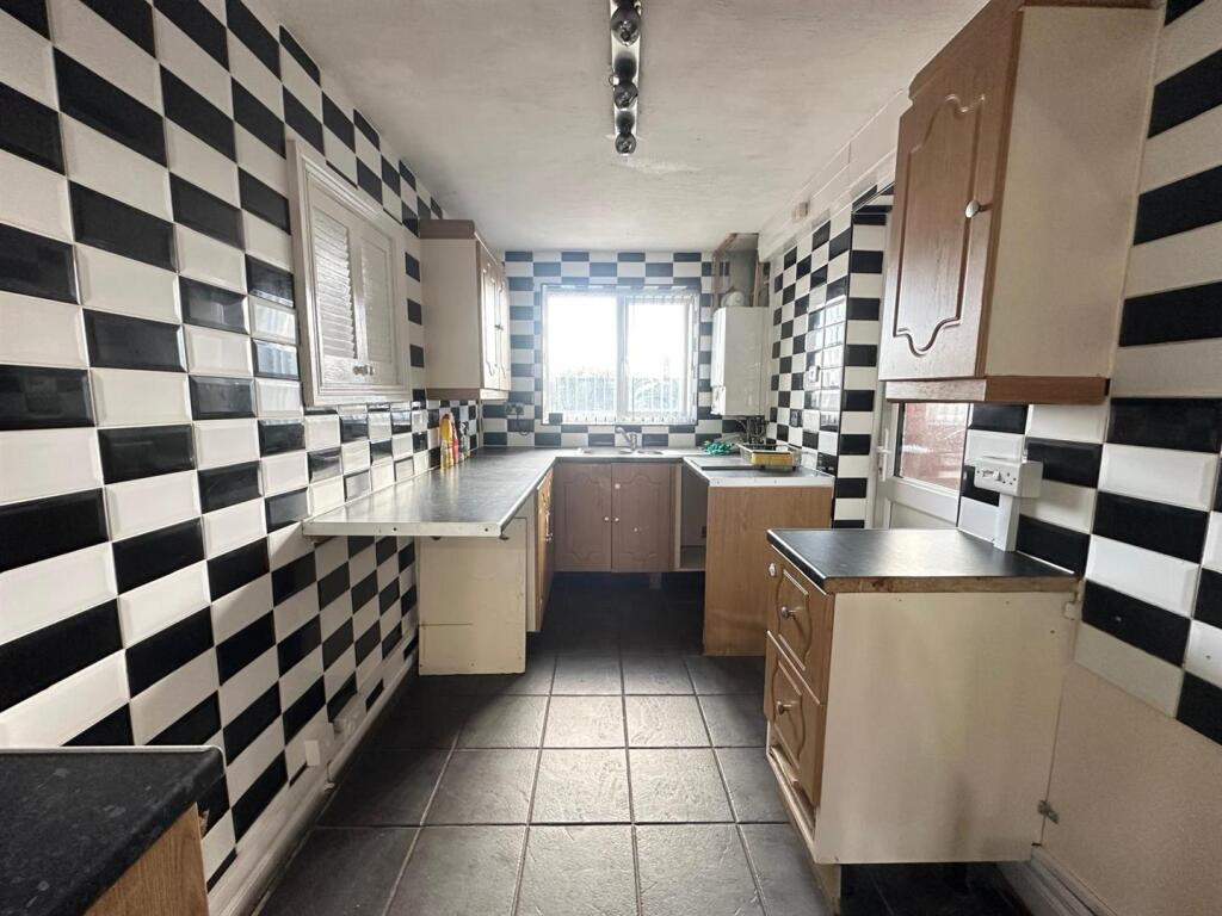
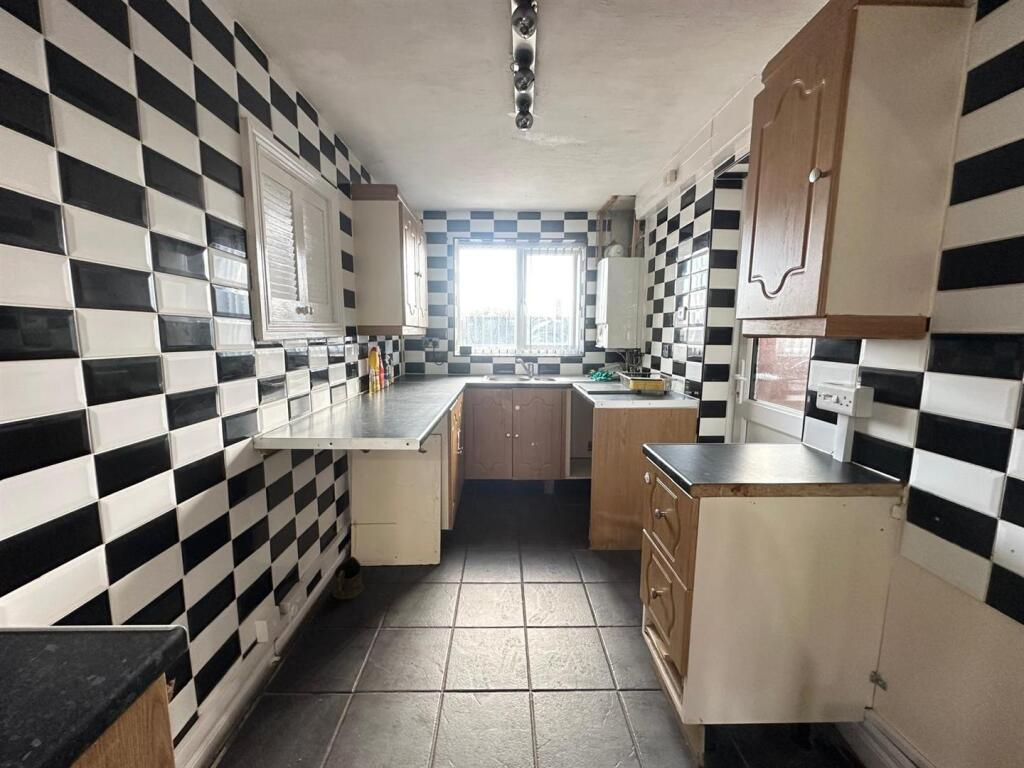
+ bucket (346, 578)
